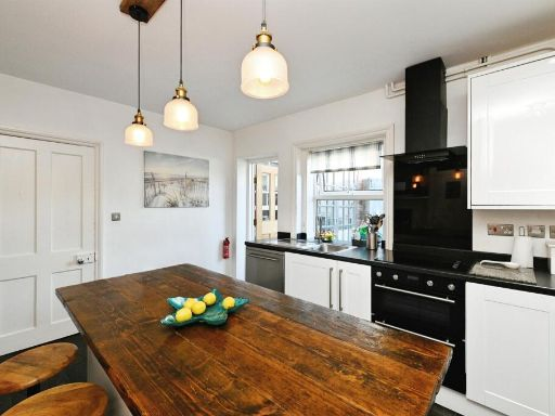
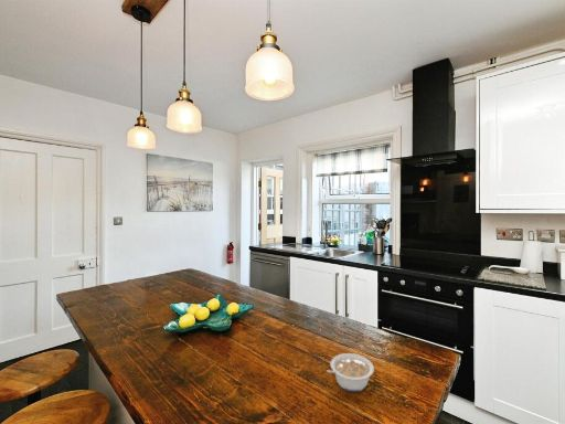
+ legume (351, 372)
